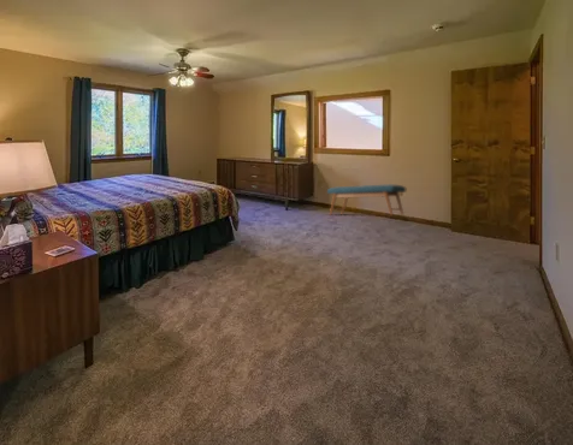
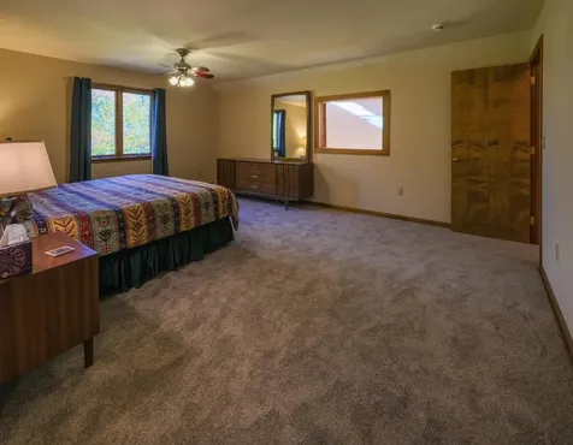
- bench (365, 196)
